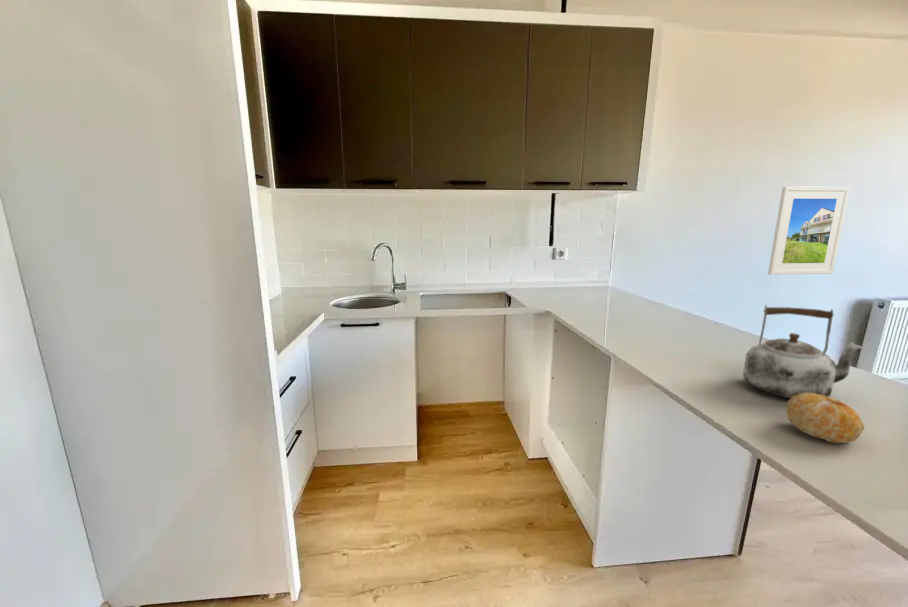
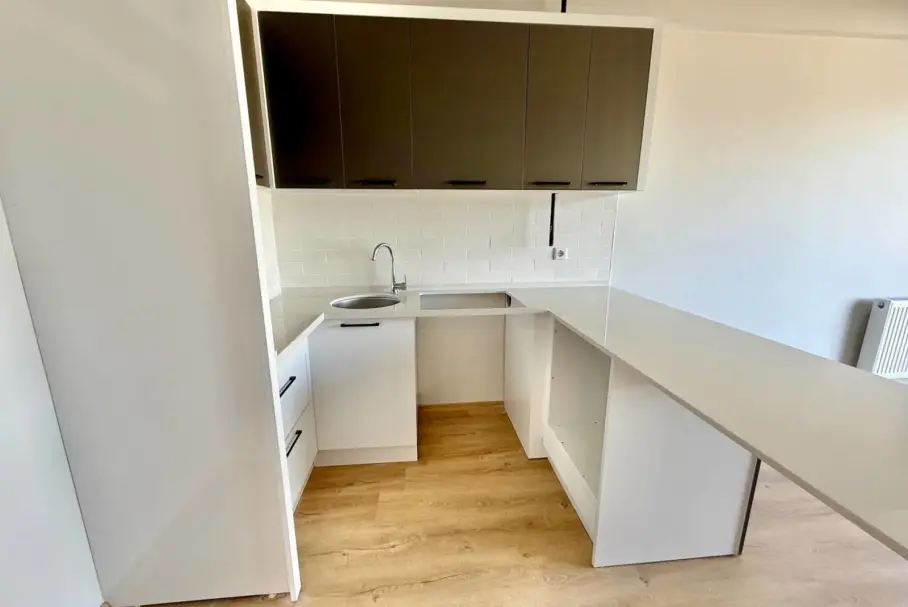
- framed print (808, 231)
- fruit (822, 415)
- kettle (802, 350)
